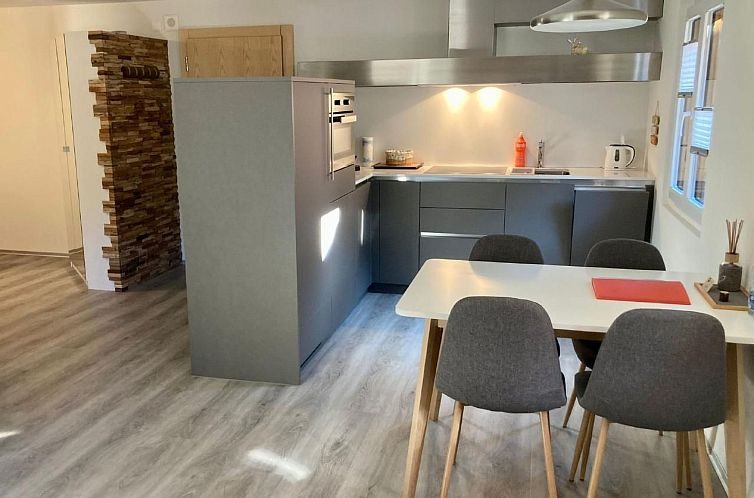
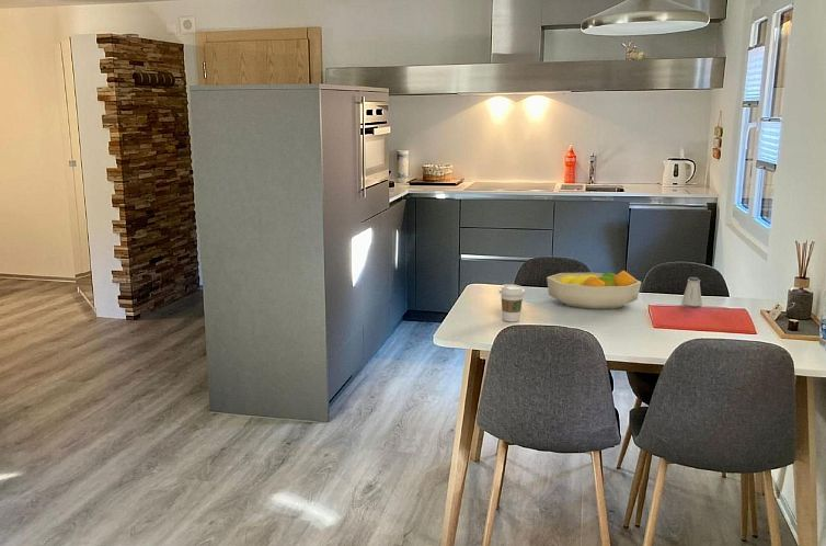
+ fruit bowl (593, 285)
+ coffee cup (512, 303)
+ saltshaker (692, 291)
